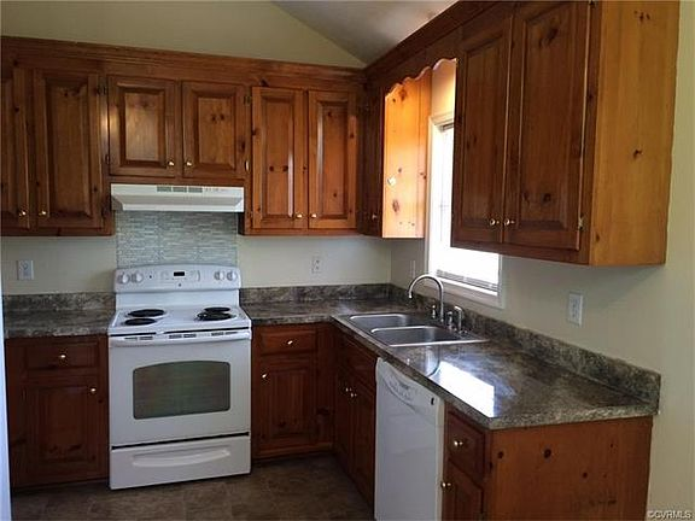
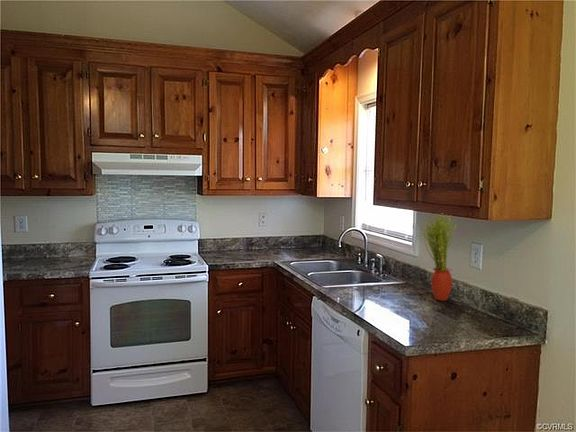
+ potted plant (436, 254)
